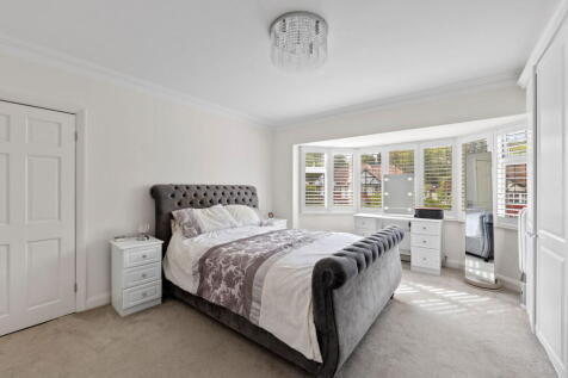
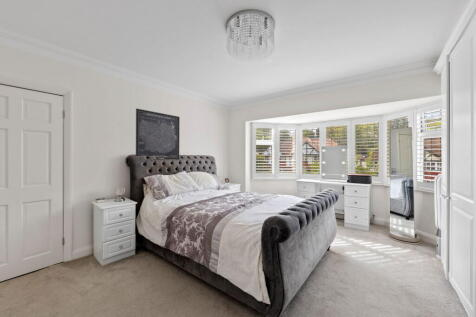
+ wall art (159, 136)
